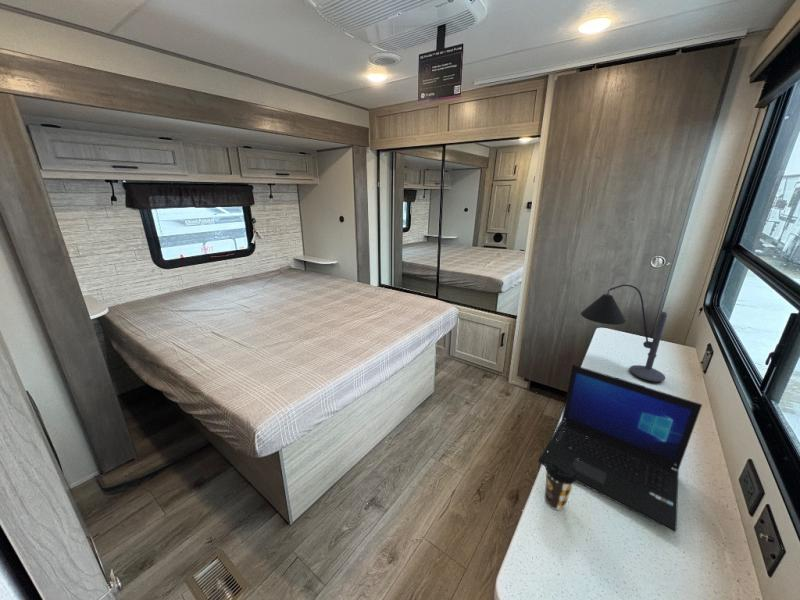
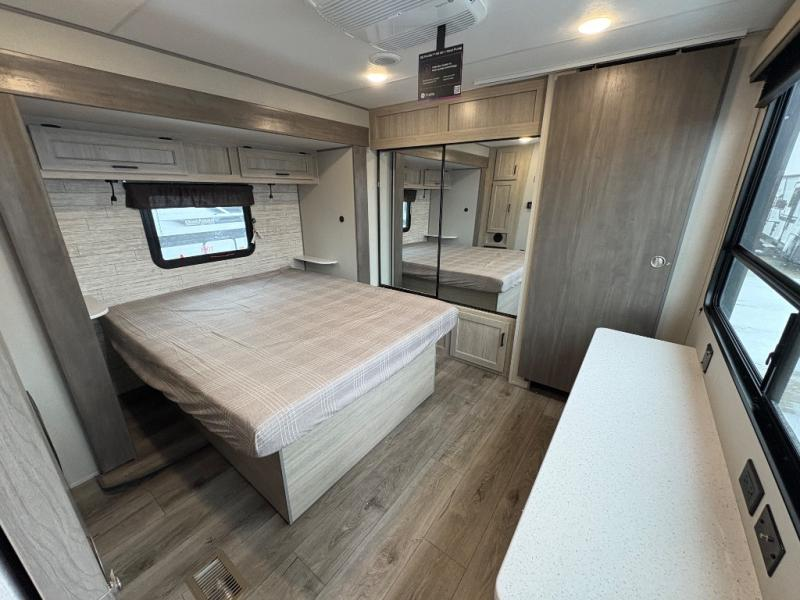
- desk lamp (623, 323)
- coffee cup (558, 484)
- laptop (615, 434)
